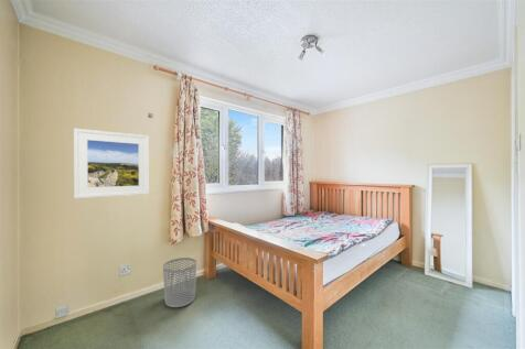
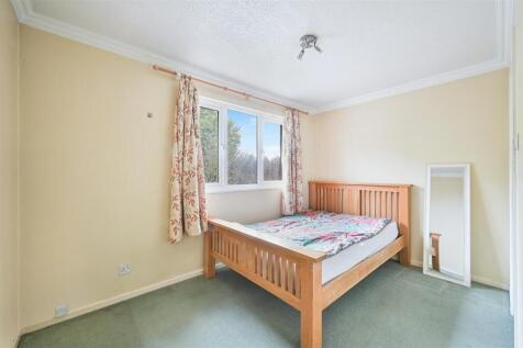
- waste bin (180, 281)
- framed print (114, 164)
